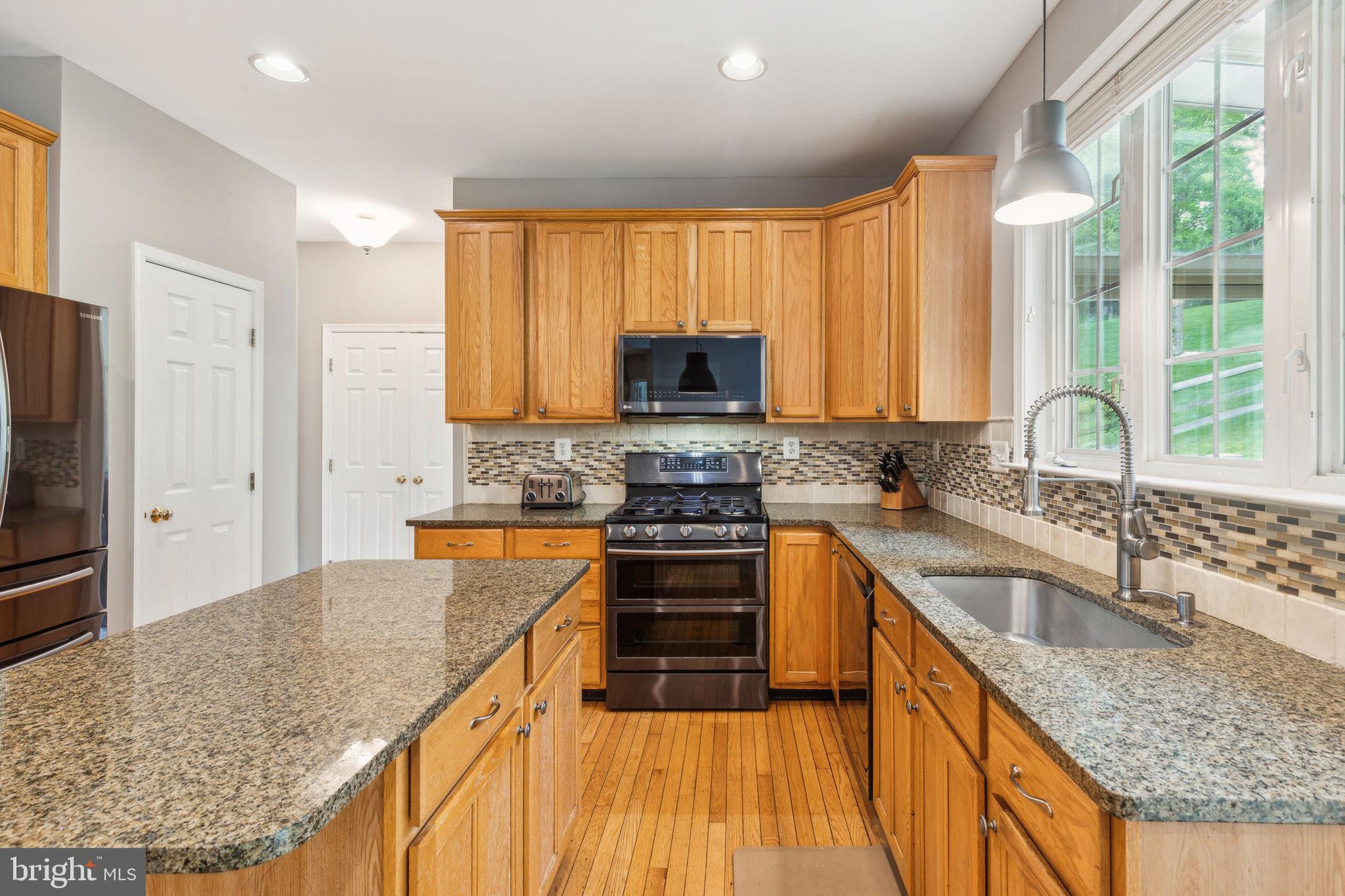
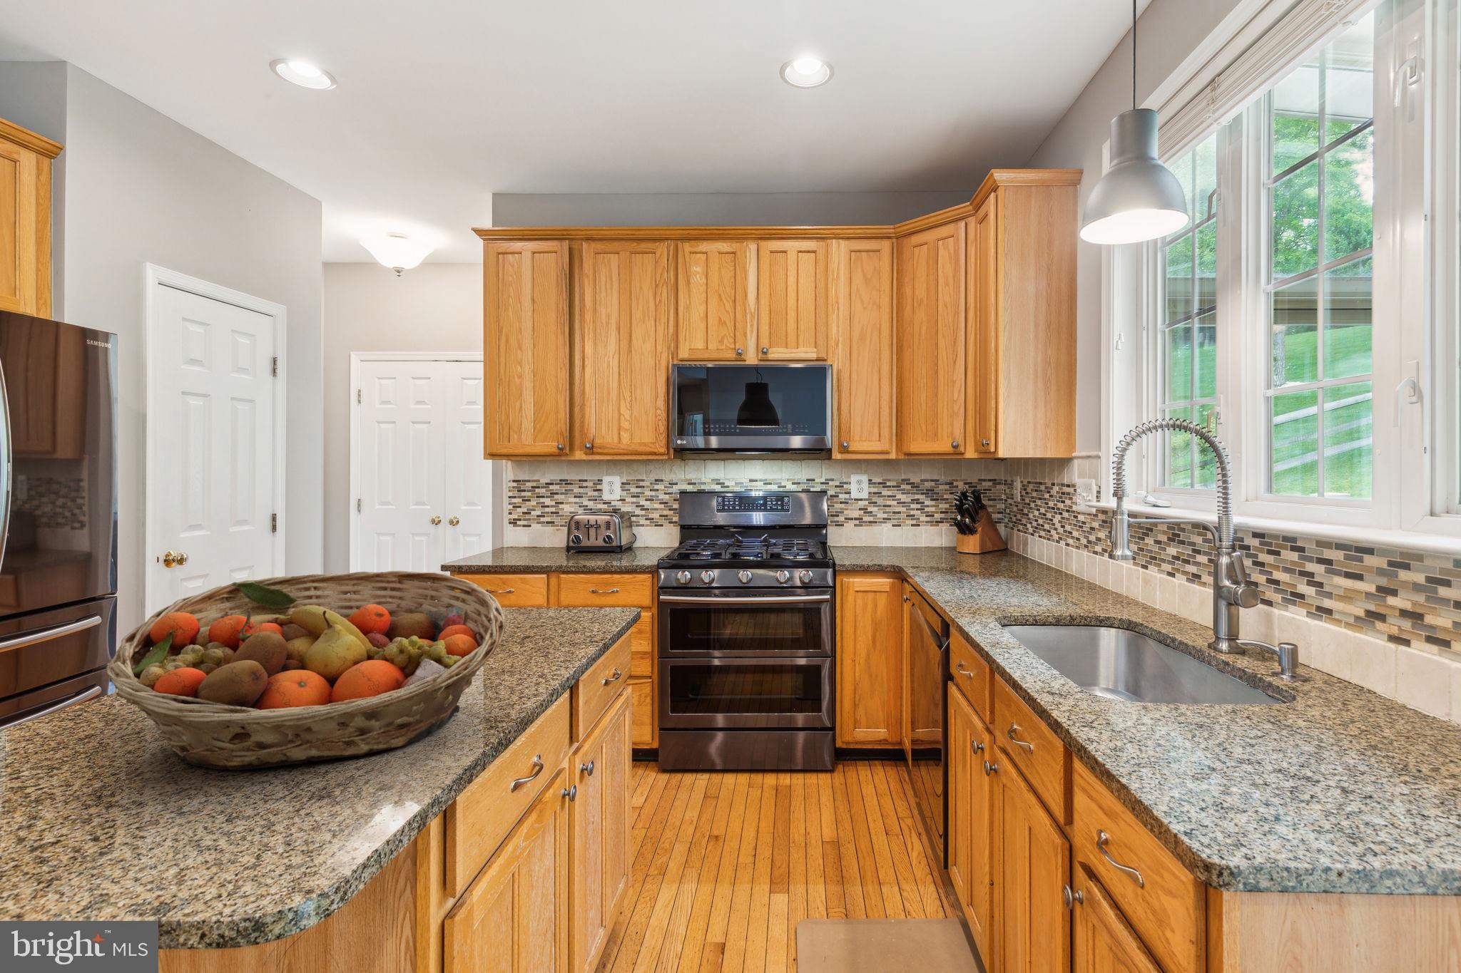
+ fruit basket (329, 655)
